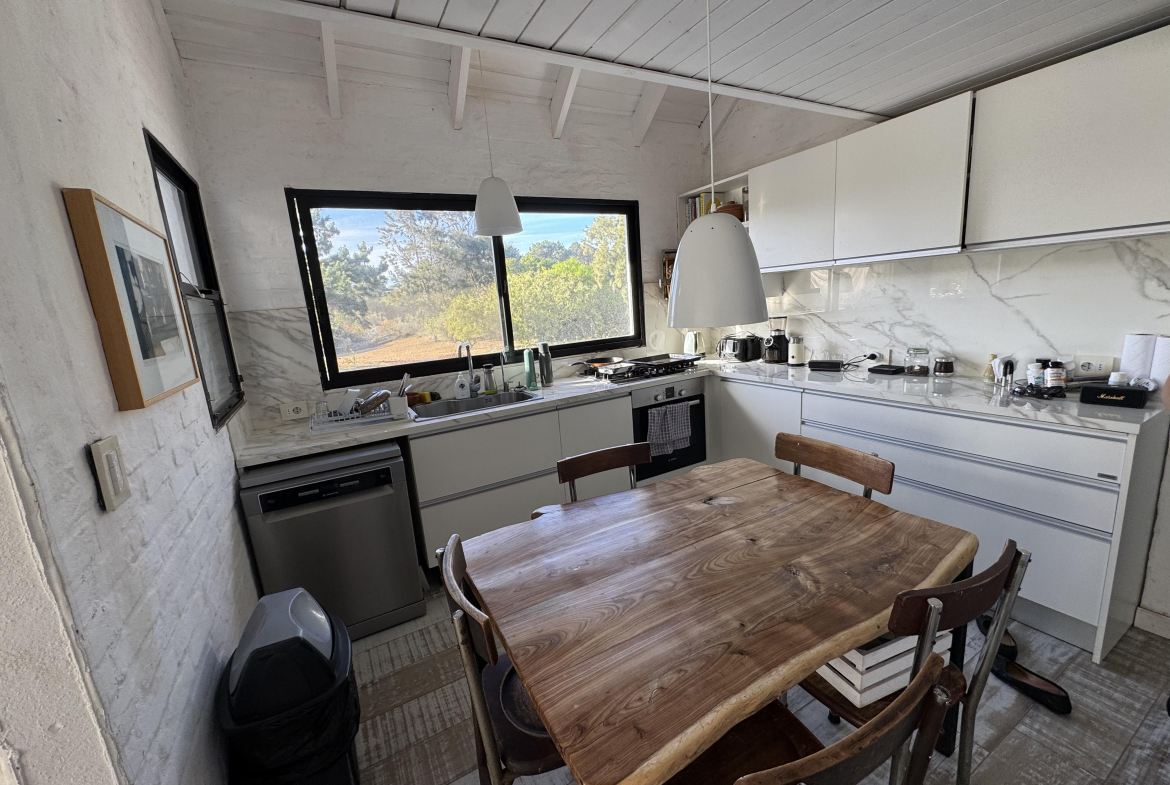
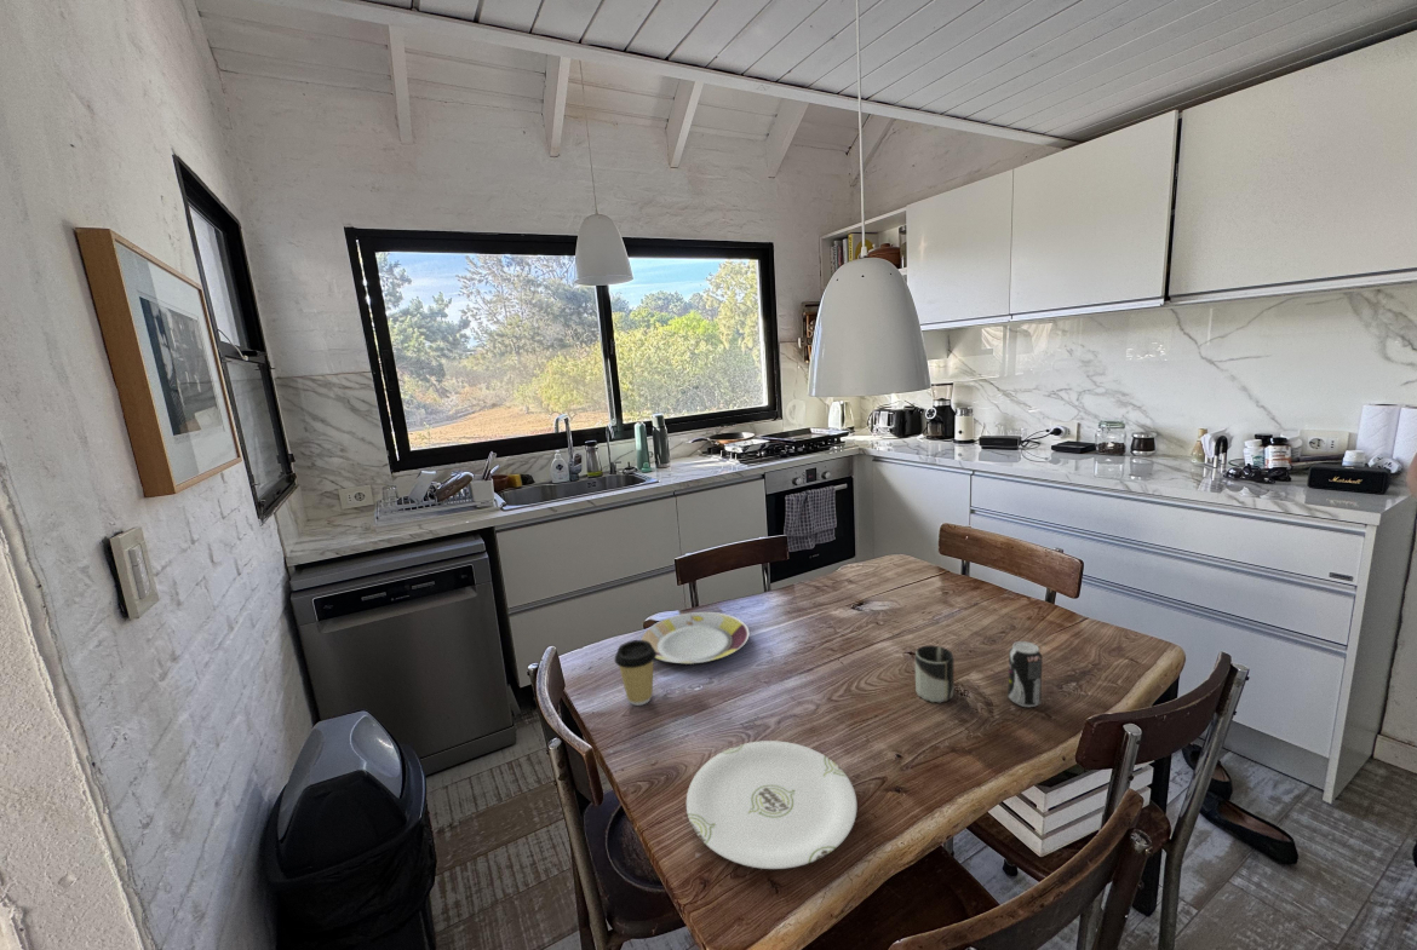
+ plate (695, 639)
+ coffee cup (637, 673)
+ plate (770, 801)
+ cup (937, 670)
+ beverage can (1025, 674)
